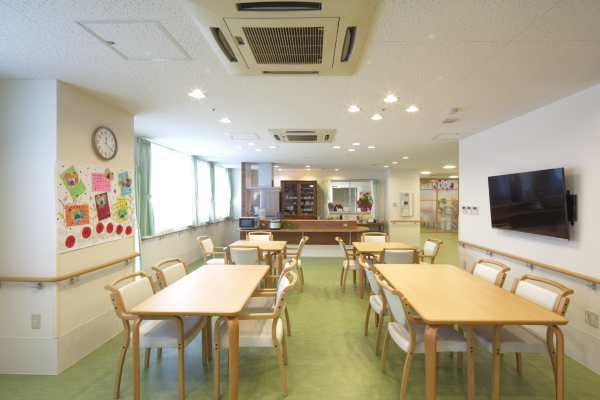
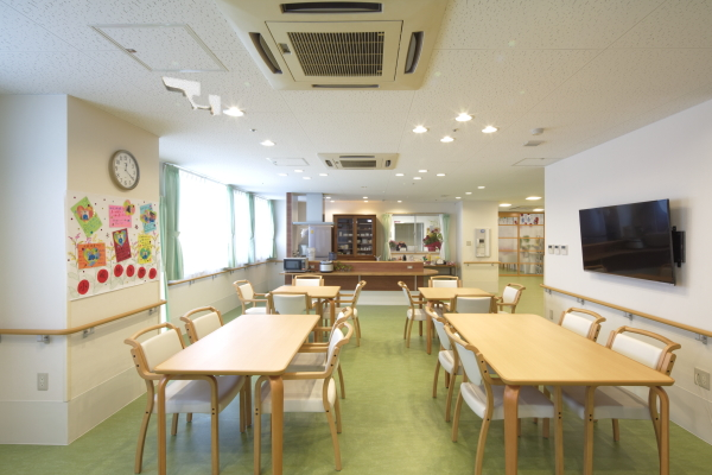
+ security camera (192, 102)
